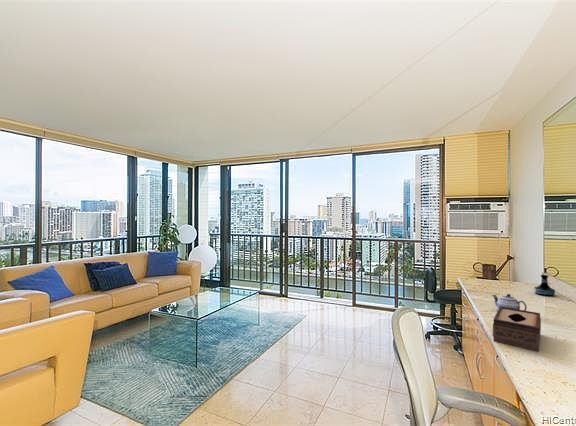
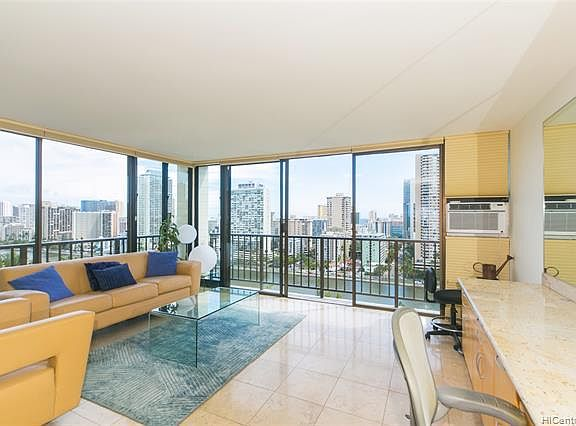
- teapot (508, 303)
- tequila bottle (544, 284)
- tissue box (517, 326)
